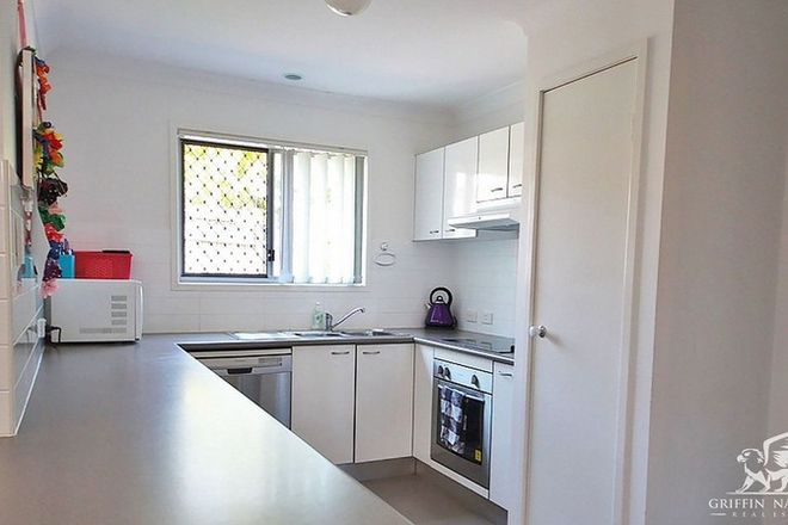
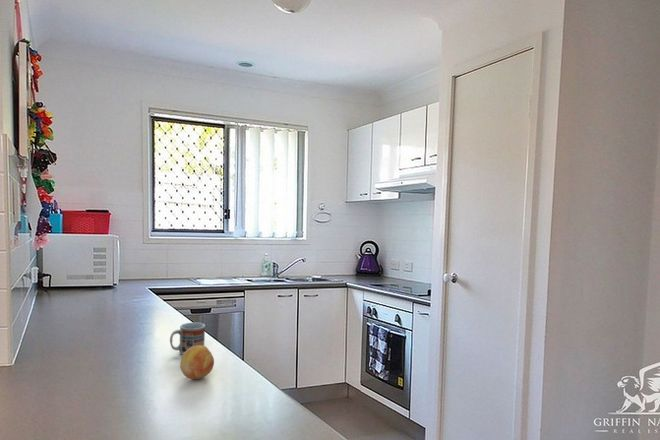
+ fruit (196, 361)
+ cup (187, 339)
